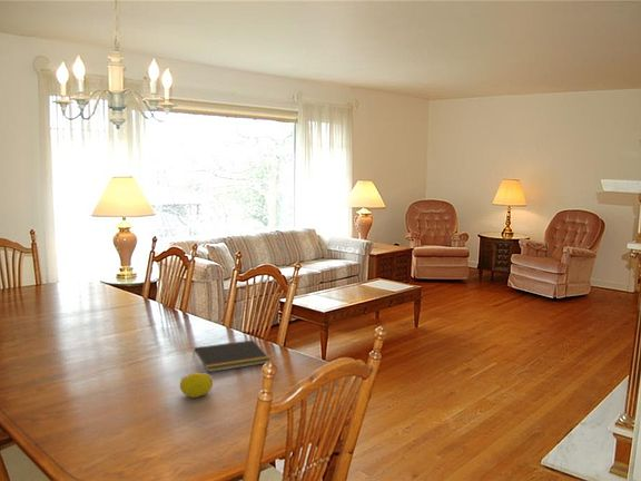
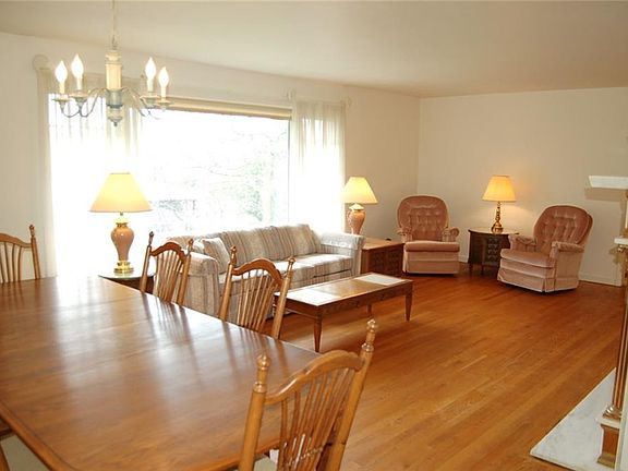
- fruit (196, 383)
- notepad (231, 355)
